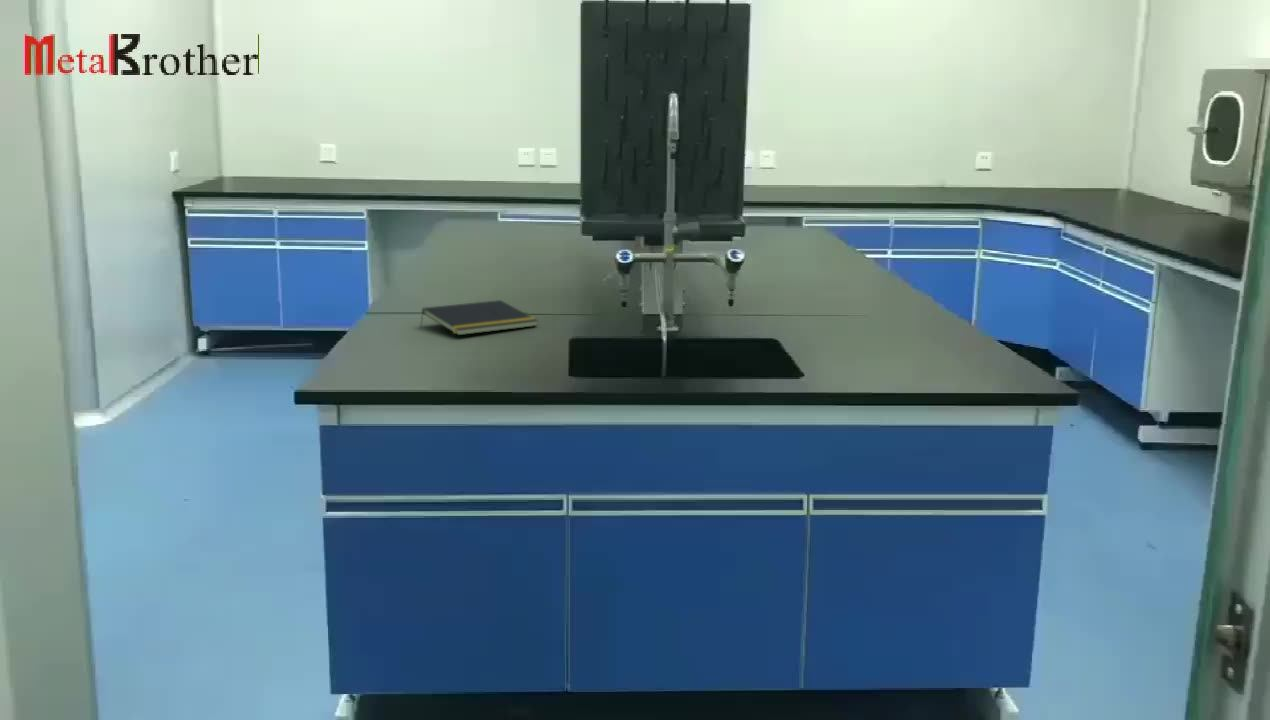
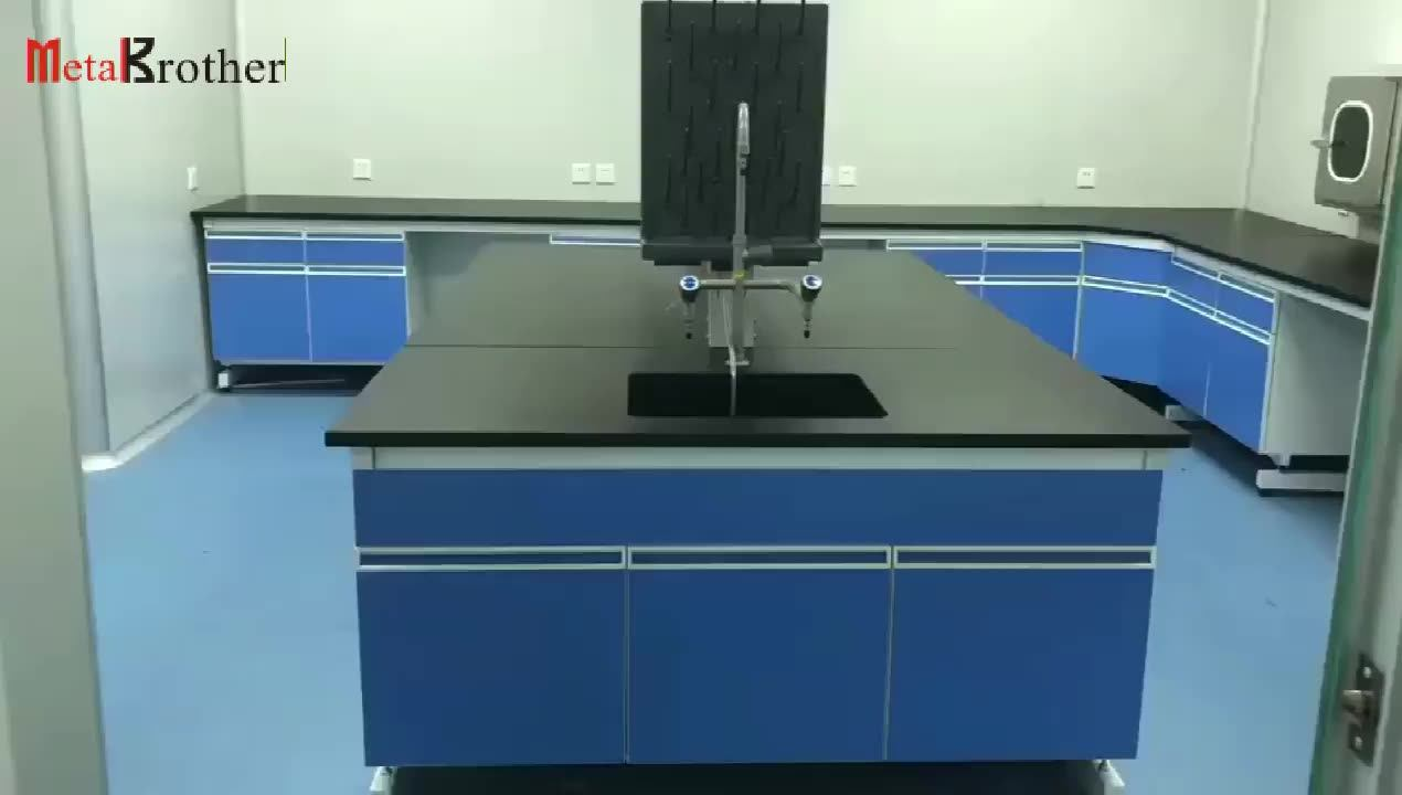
- notepad (480, 316)
